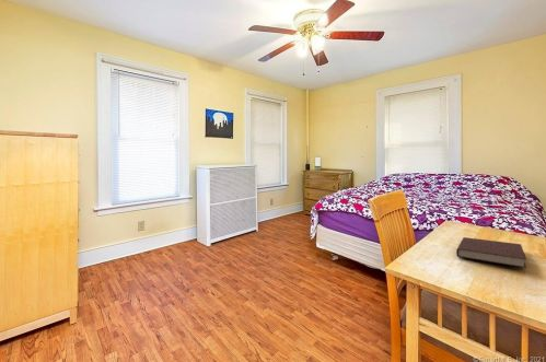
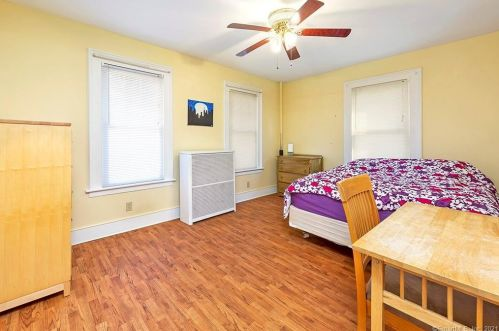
- notebook (489, 249)
